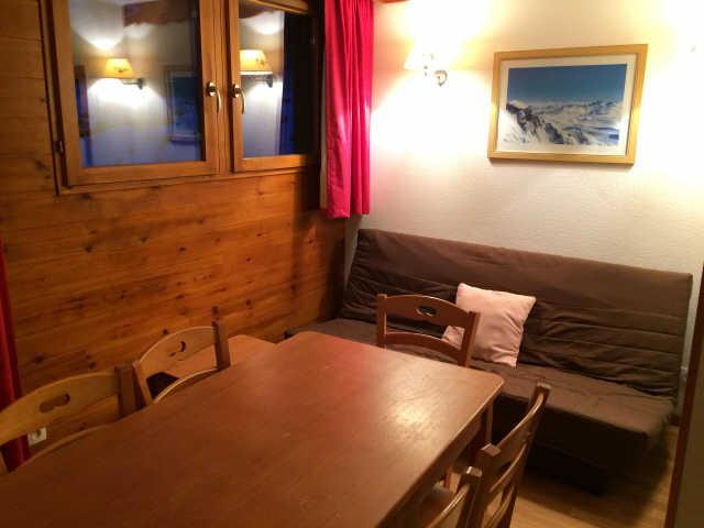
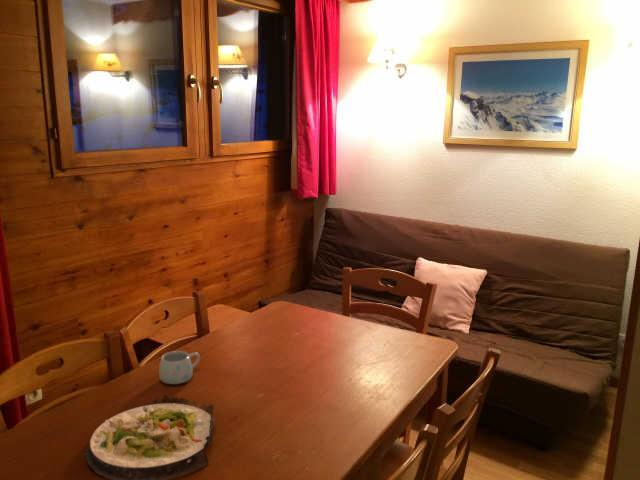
+ salad plate (151, 431)
+ mug (180, 366)
